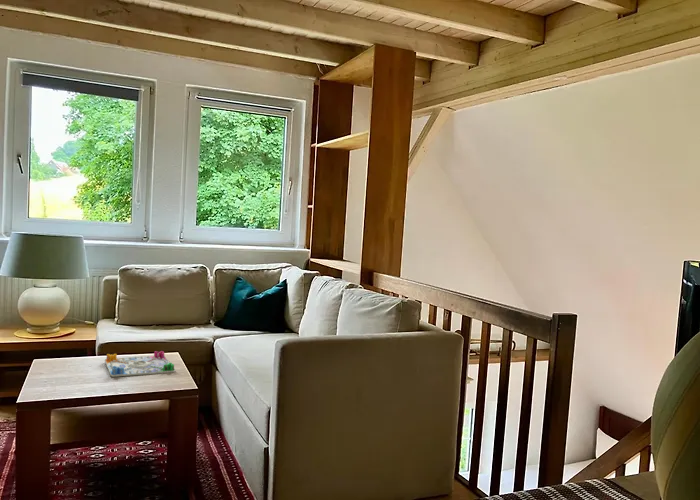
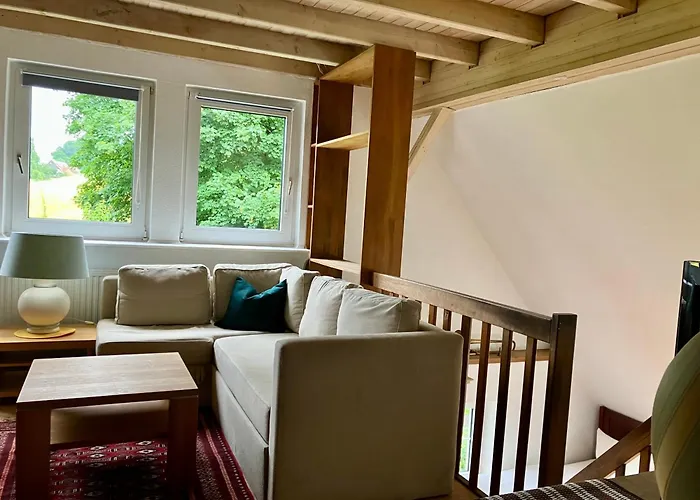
- board game (139, 362)
